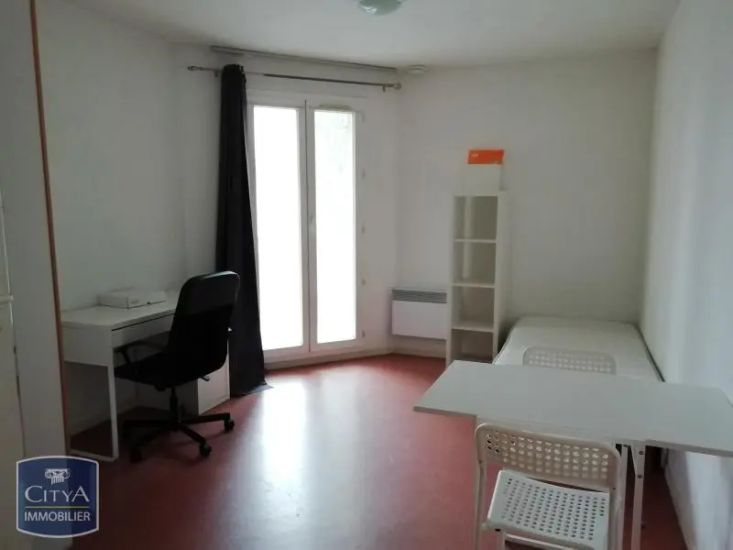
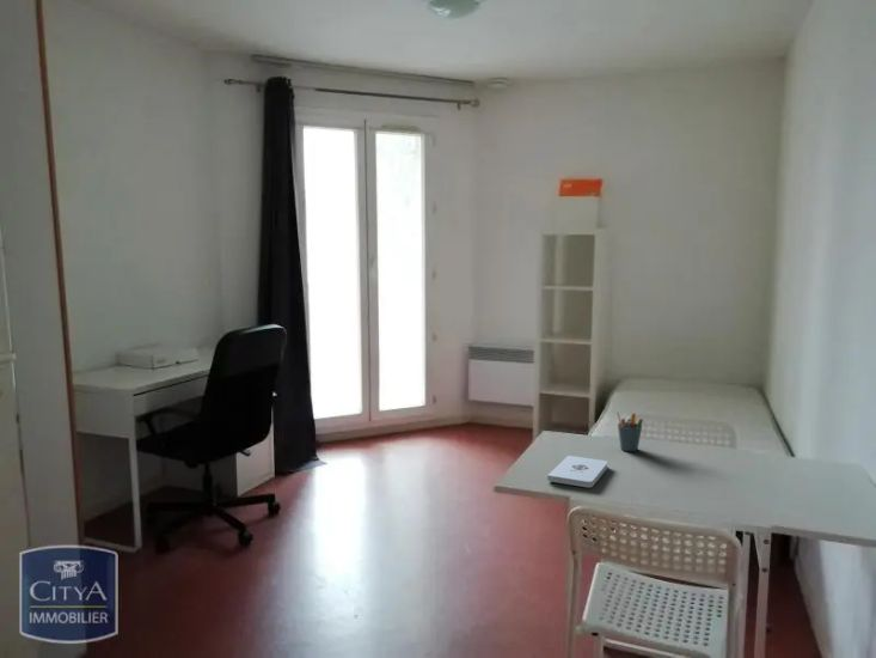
+ pen holder (629, 429)
+ notepad (578, 470)
